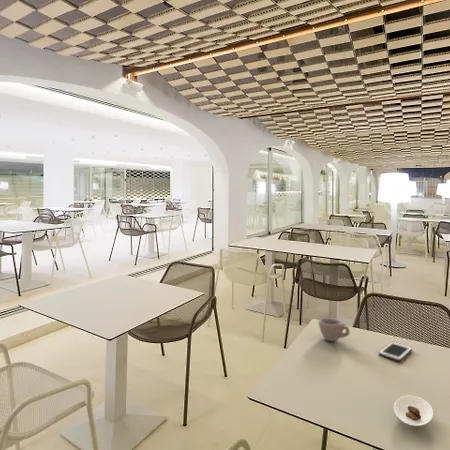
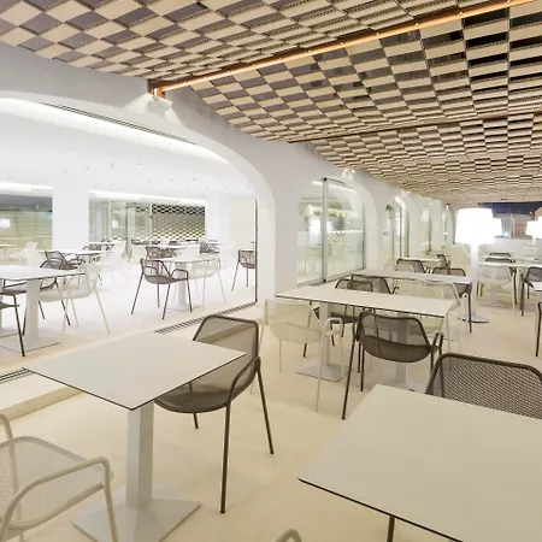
- cup (334, 330)
- cell phone (395, 350)
- saucer (413, 413)
